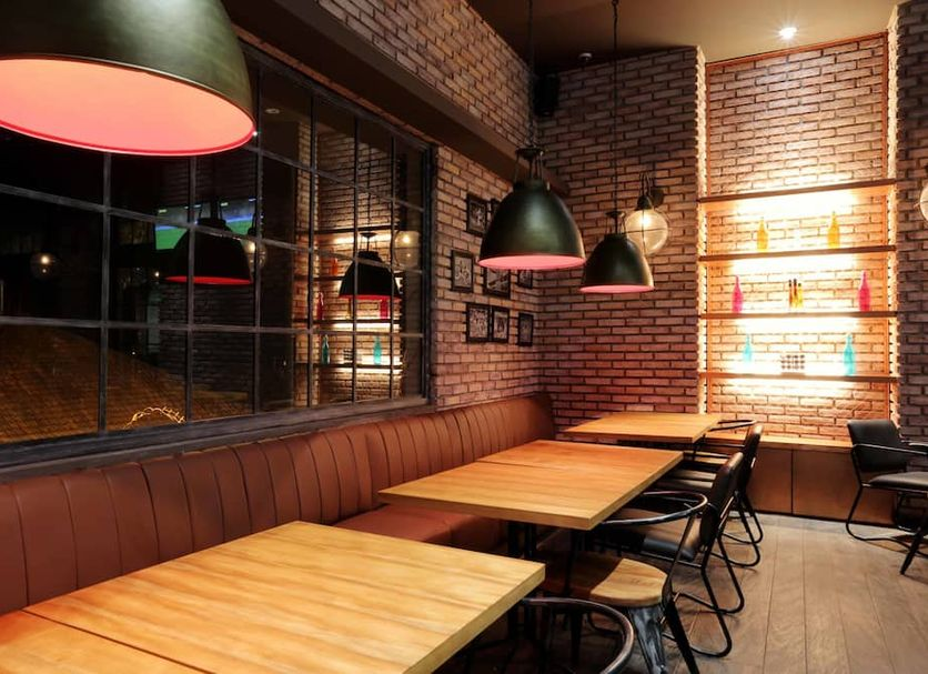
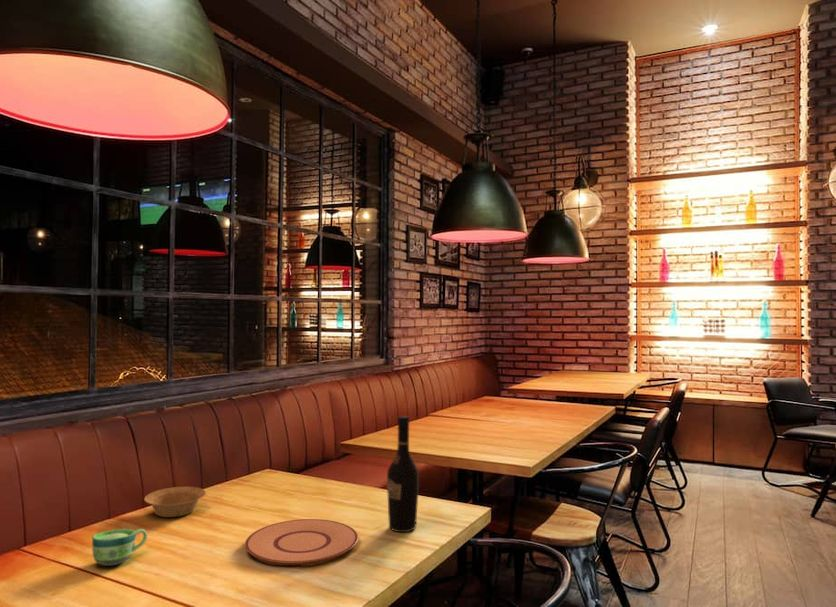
+ bowl (175, 503)
+ cup (119, 545)
+ plate (302, 541)
+ wine bottle (403, 472)
